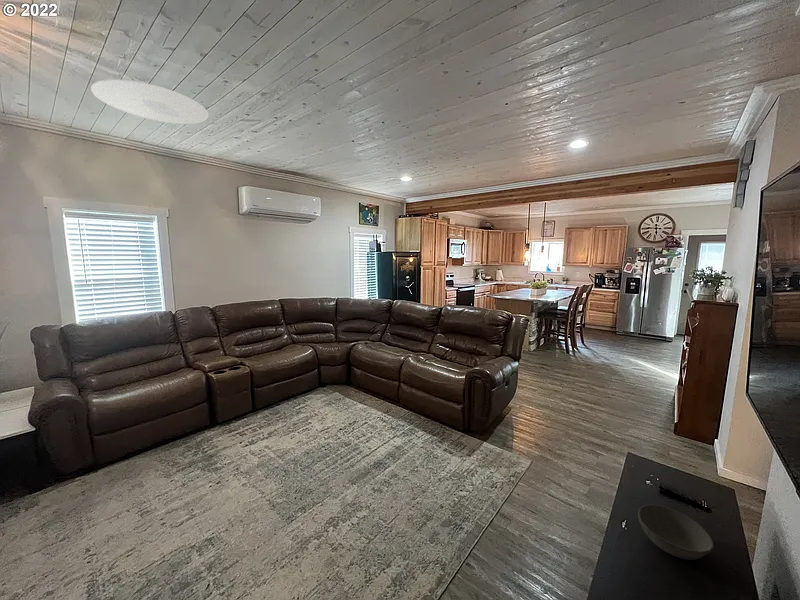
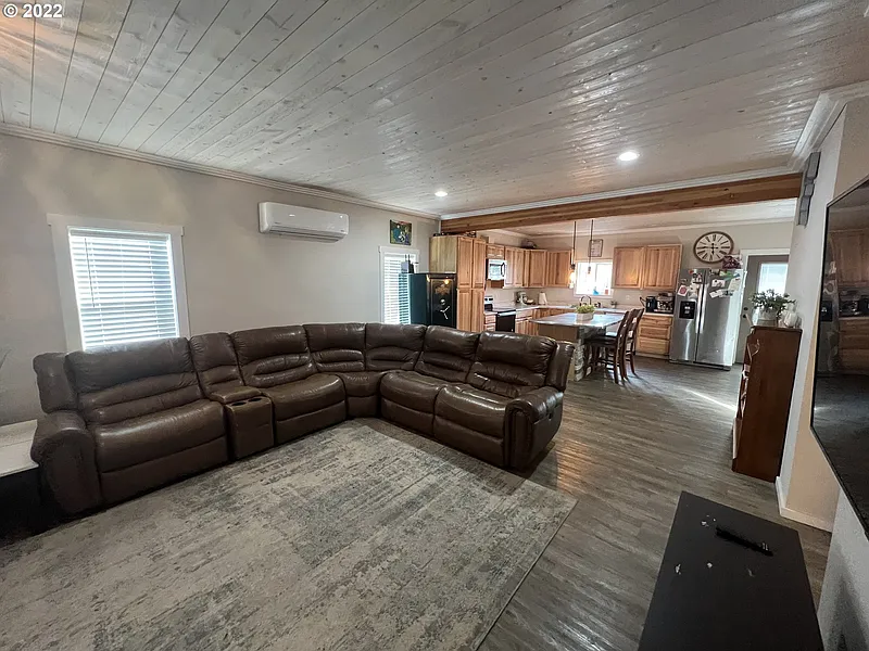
- bowl (672, 535)
- ceiling light (154, 99)
